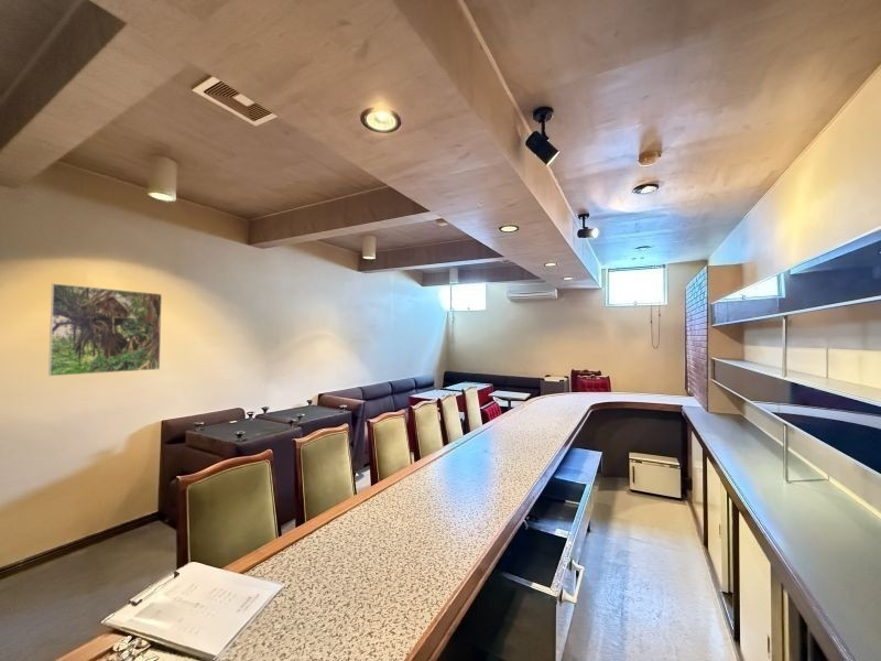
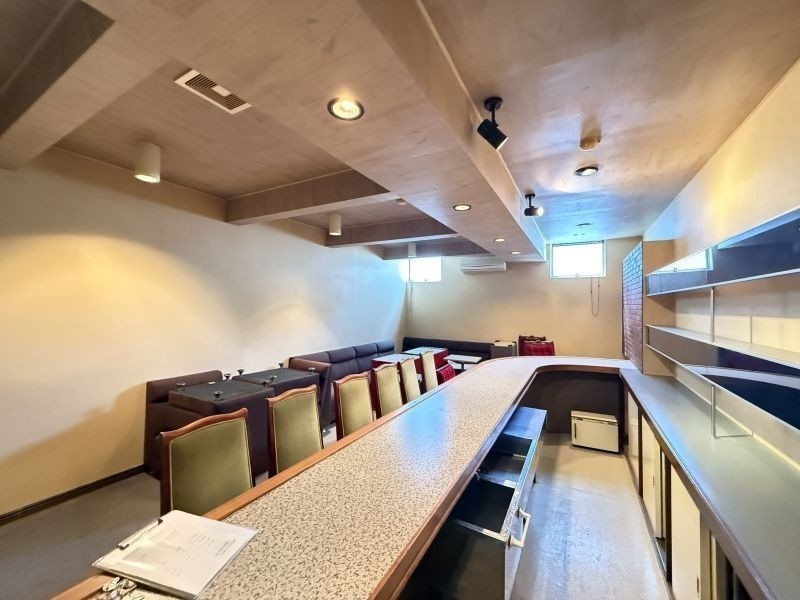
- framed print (110, 330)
